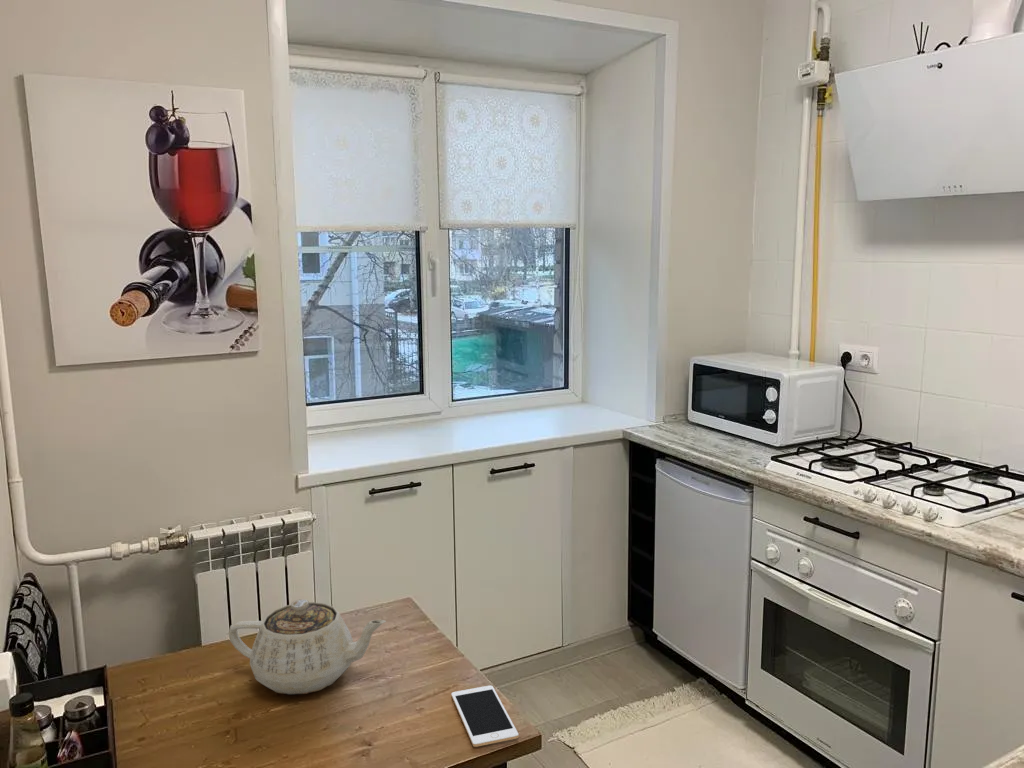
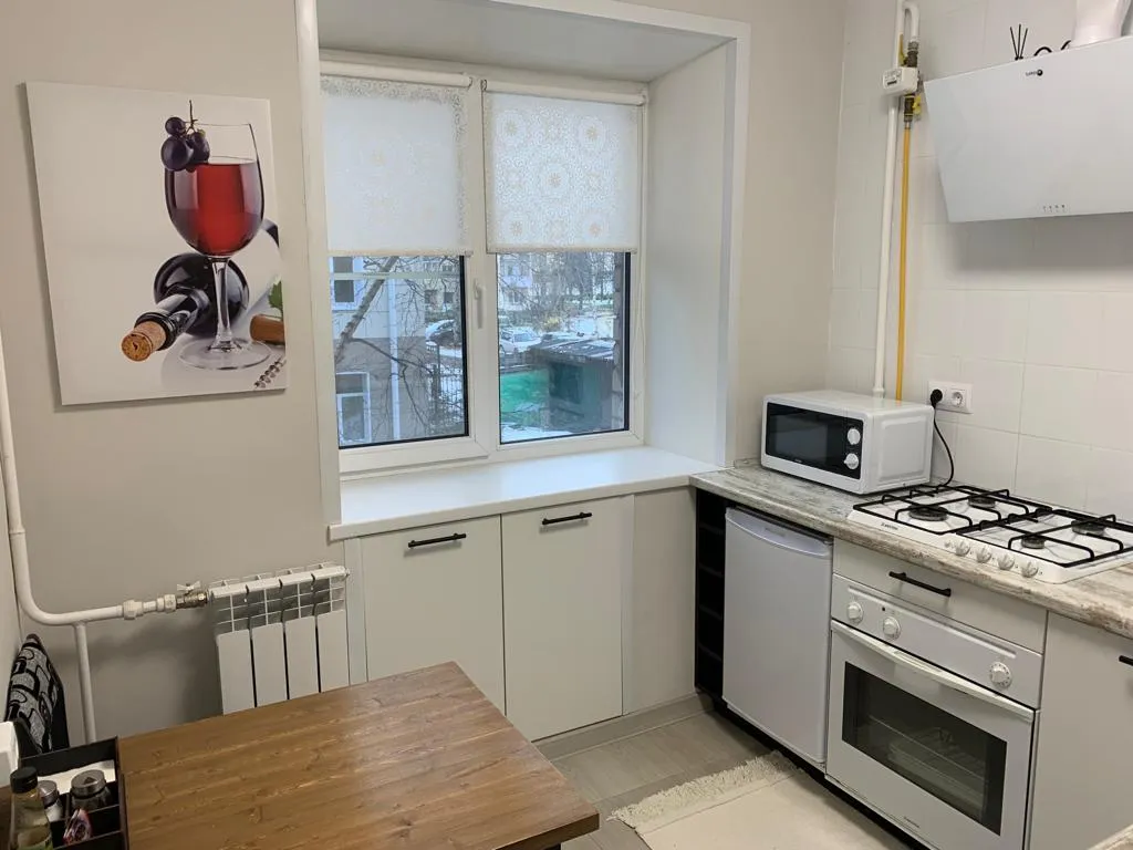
- teapot (307, 639)
- cell phone (483, 714)
